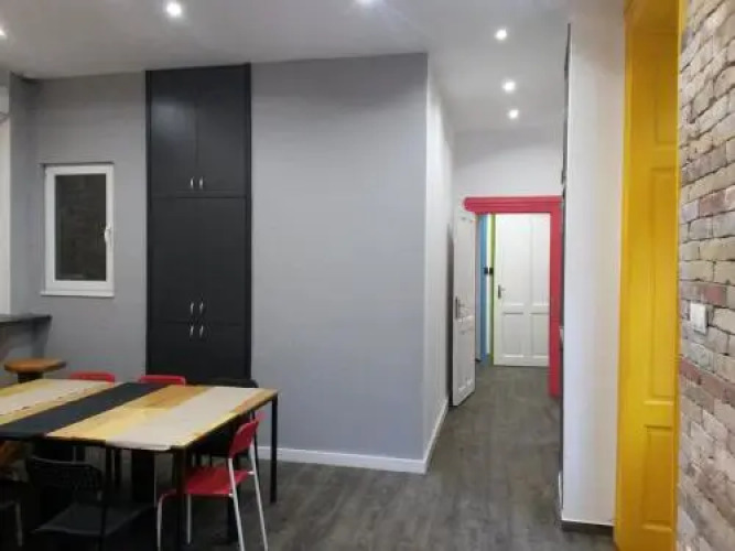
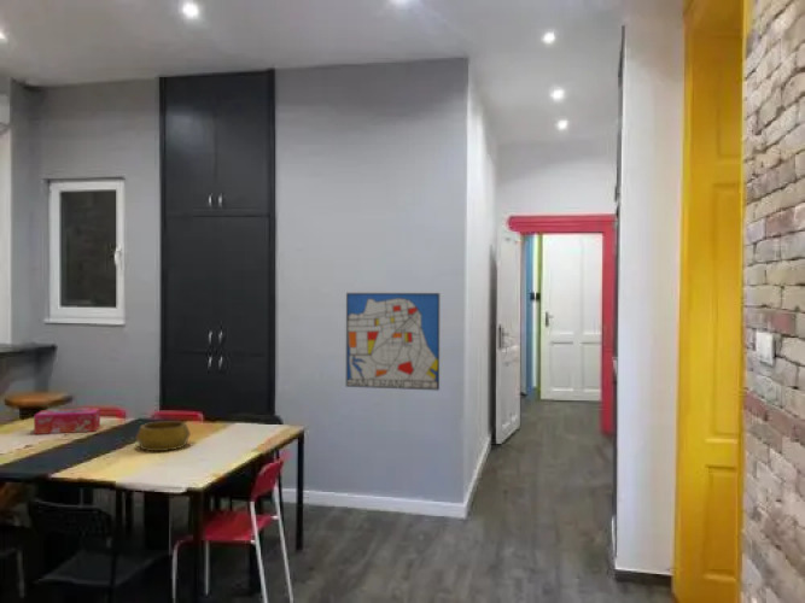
+ tissue box (68, 420)
+ decorative bowl (163, 435)
+ wall art (391, 340)
